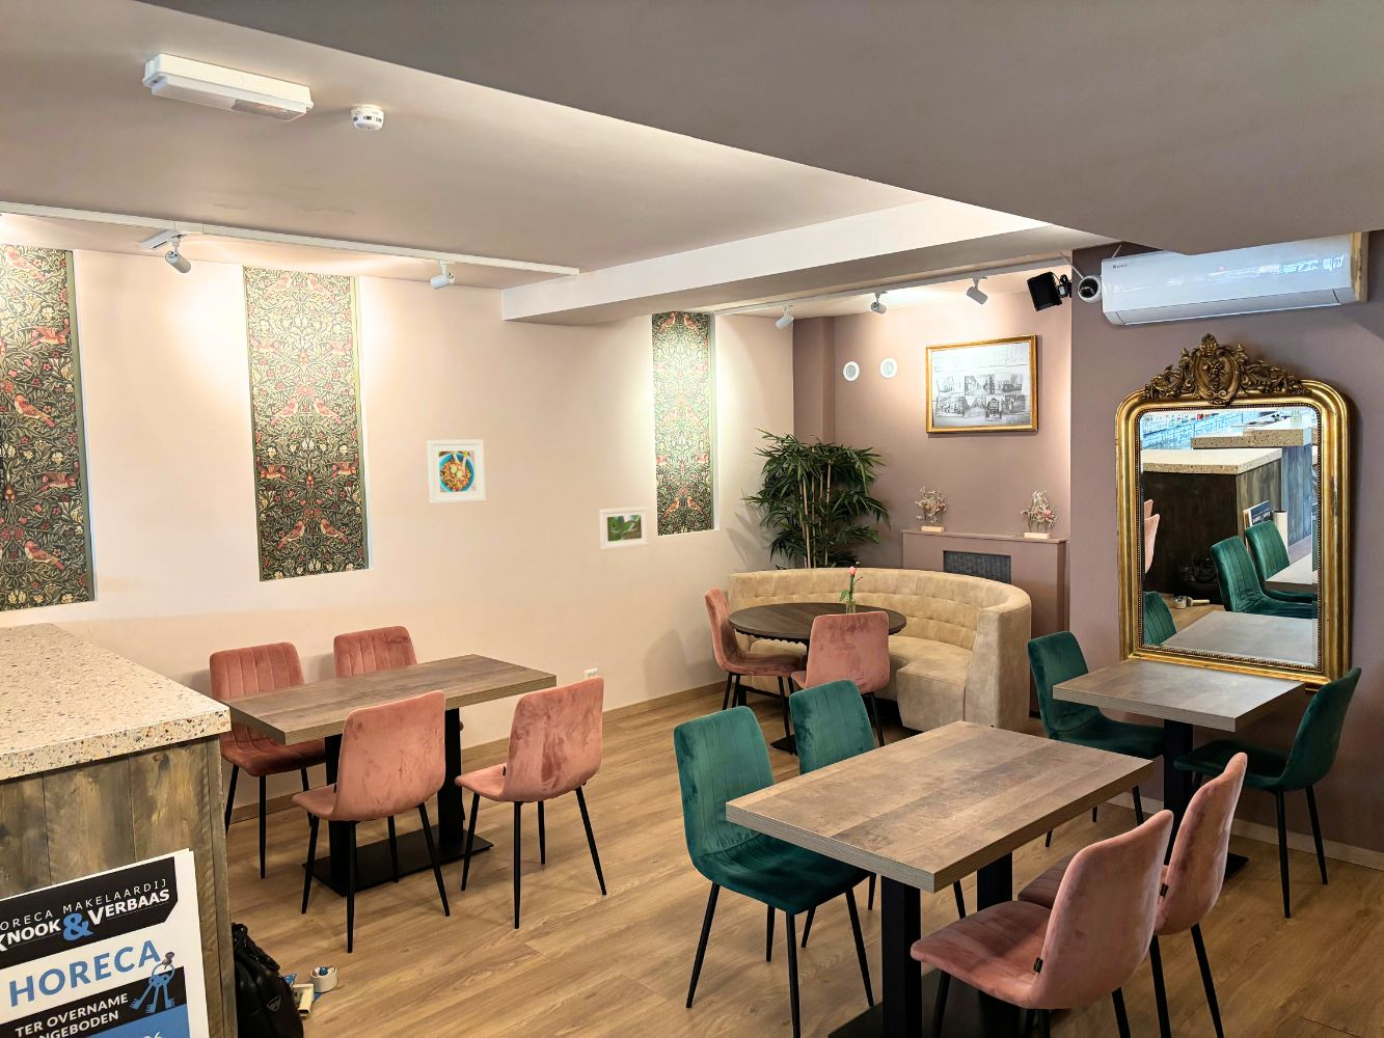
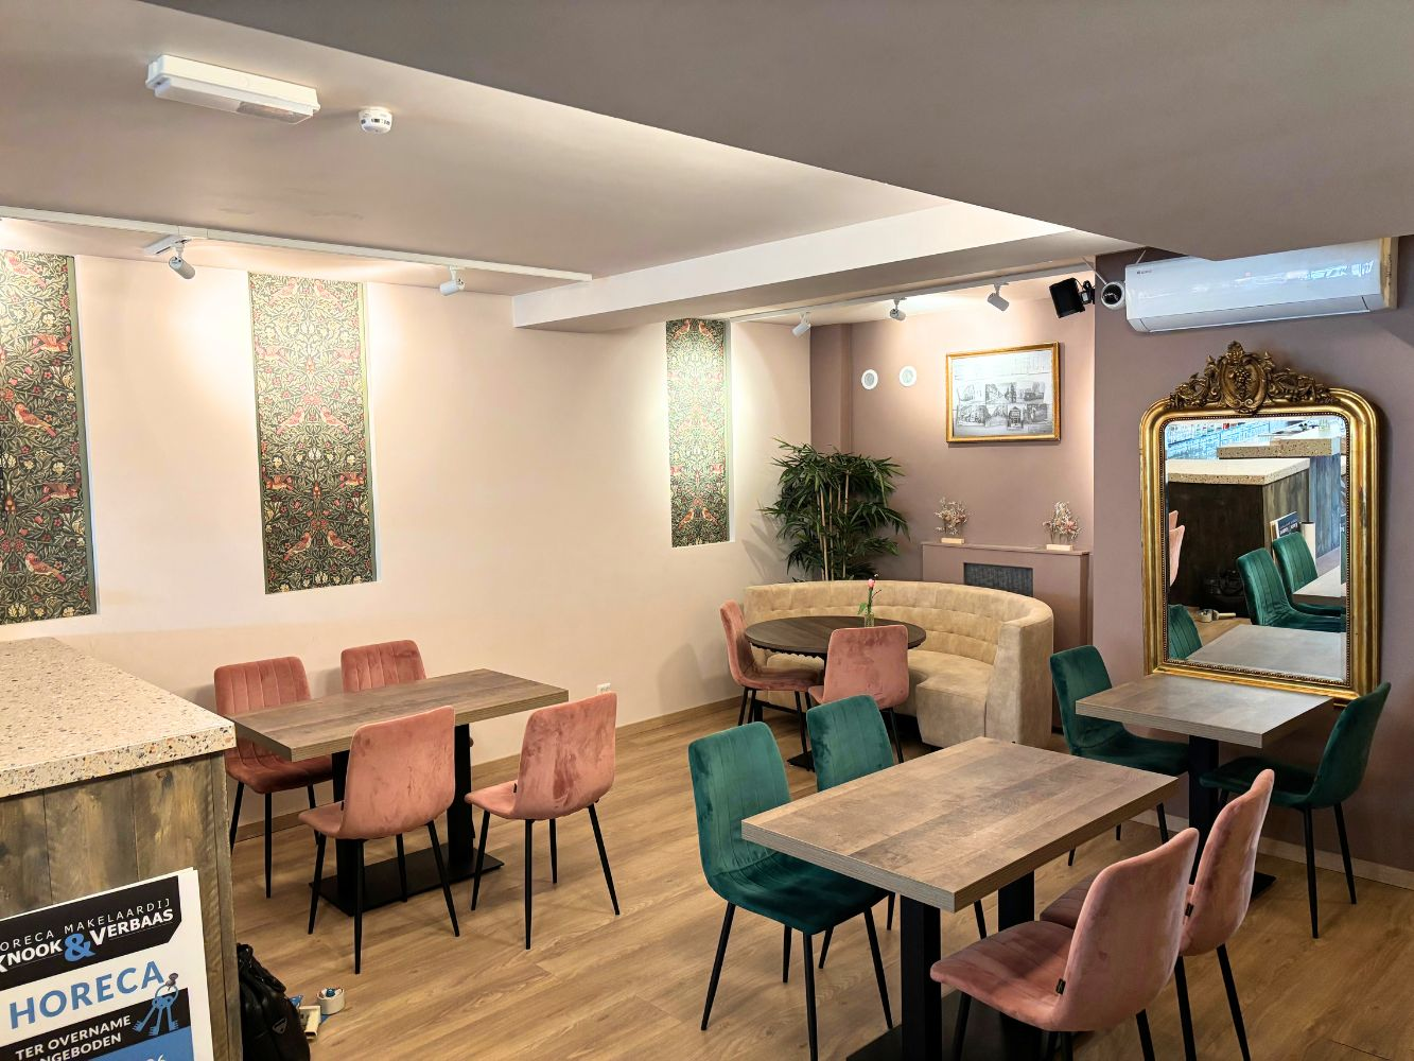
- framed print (624, 528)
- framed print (457, 471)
